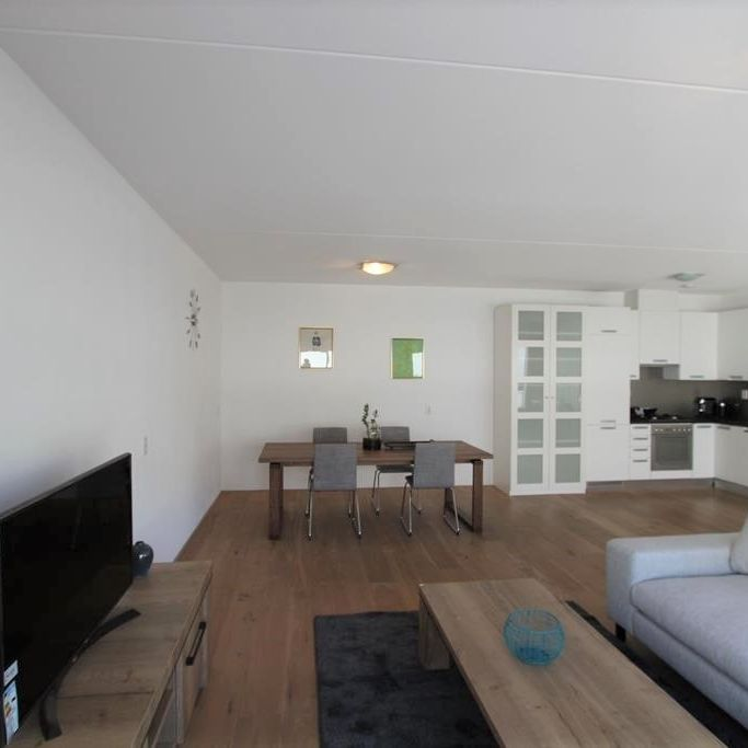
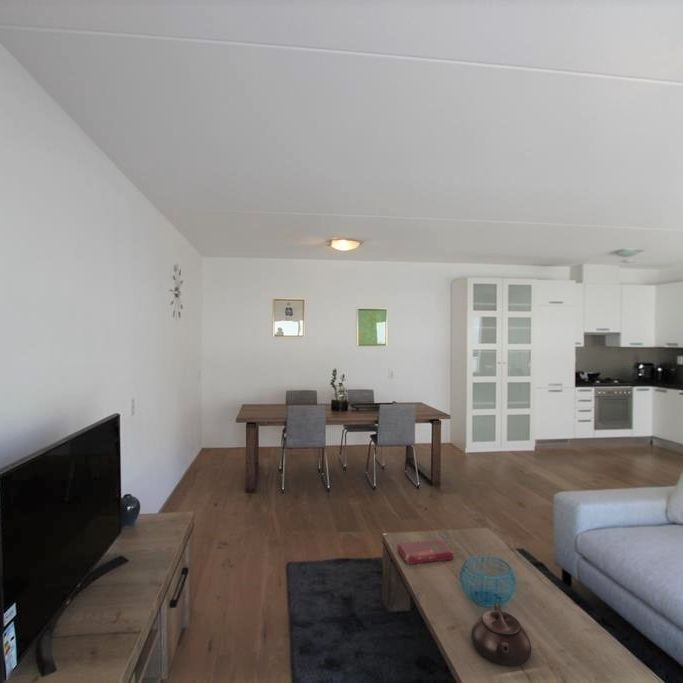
+ teapot (501, 631)
+ book (424, 551)
